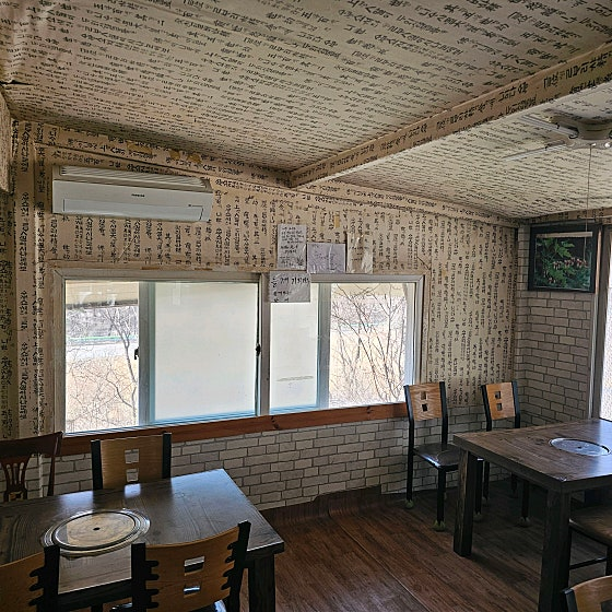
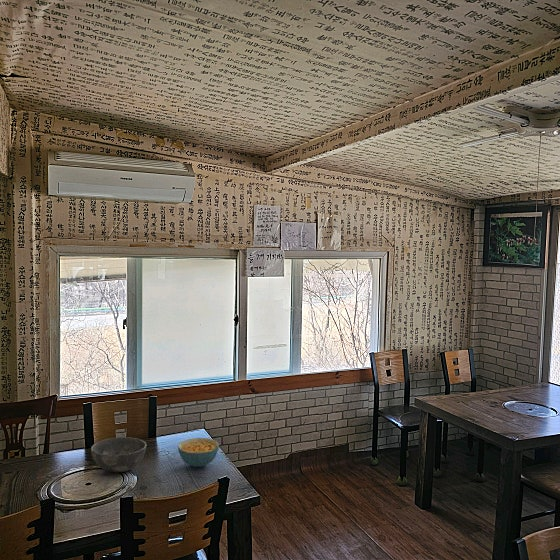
+ cereal bowl (198, 454)
+ bowl (119, 456)
